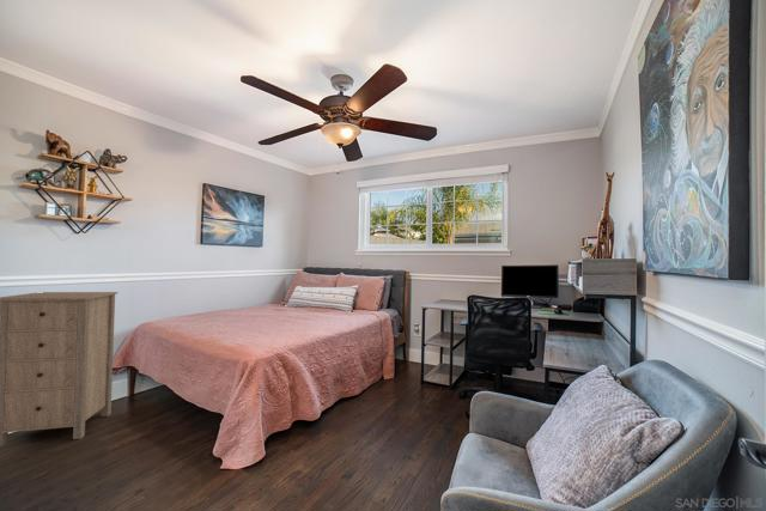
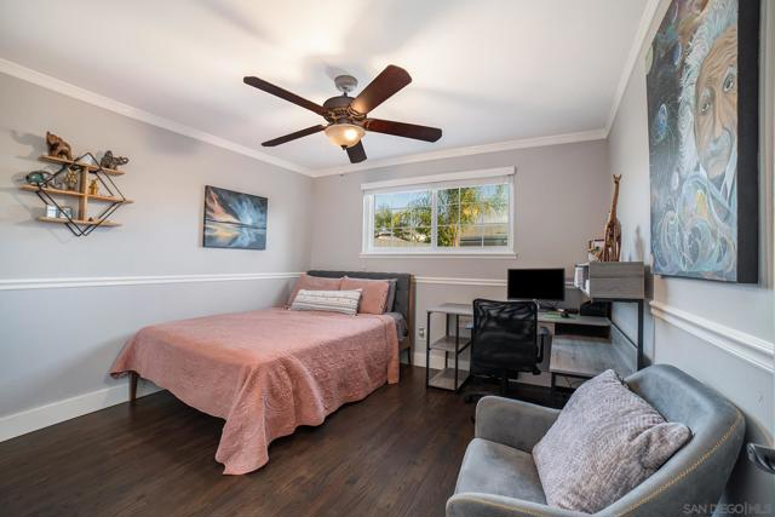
- storage cabinet (59, 361)
